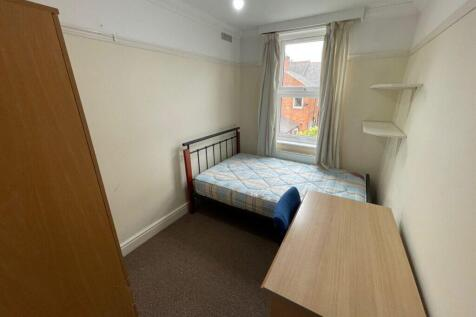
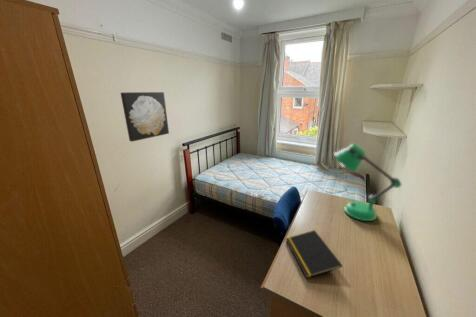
+ wall art (147, 115)
+ notepad (311, 251)
+ desk lamp (357, 171)
